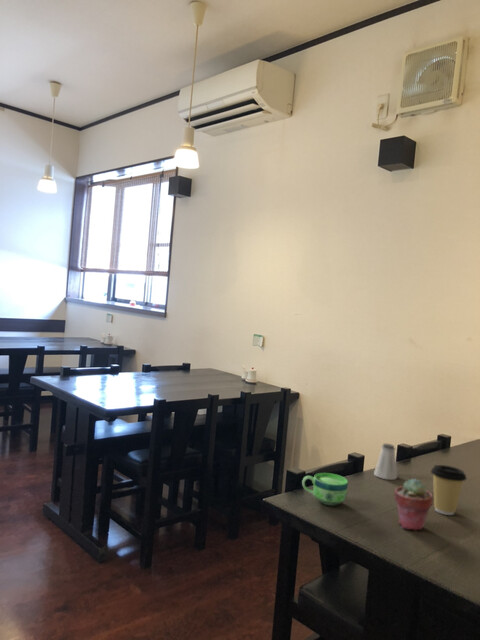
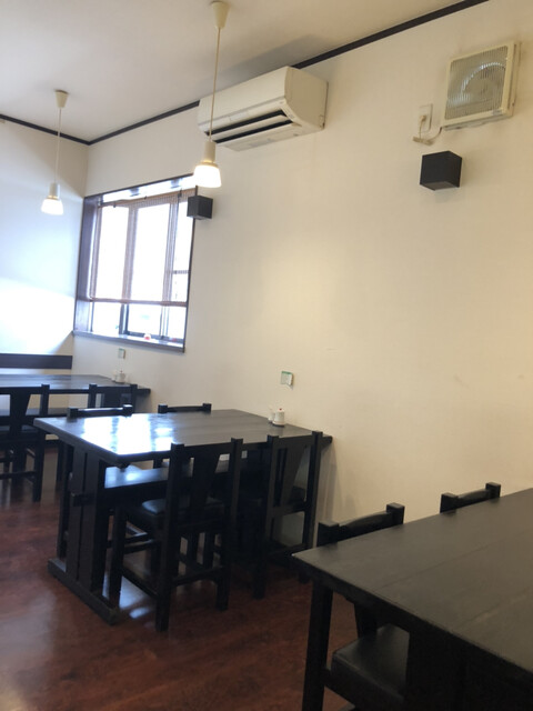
- saltshaker (387, 460)
- potted succulent (413, 502)
- coffee cup (446, 489)
- cup (324, 489)
